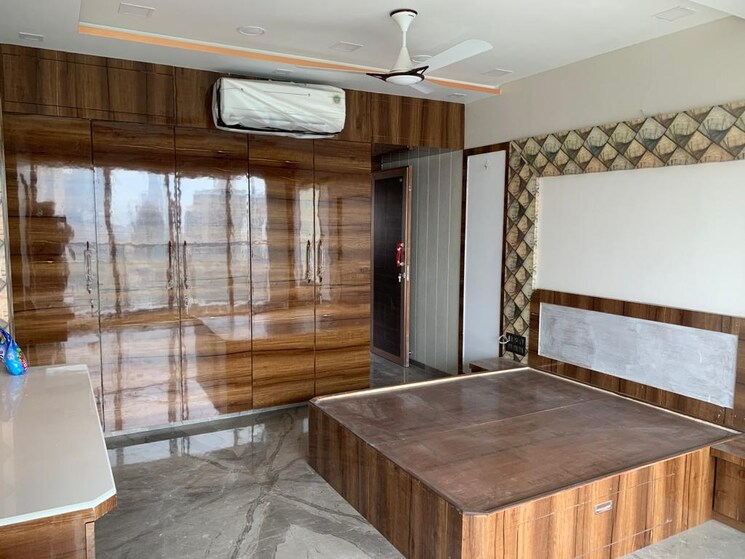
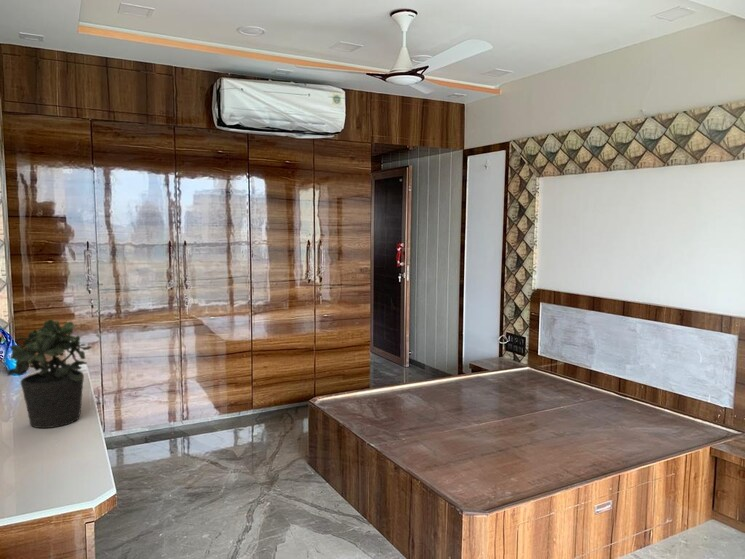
+ potted plant (51, 370)
